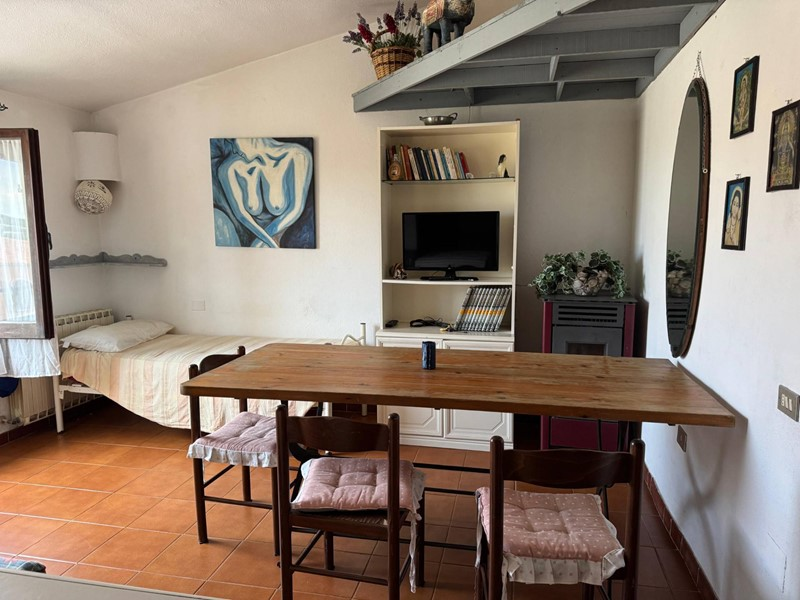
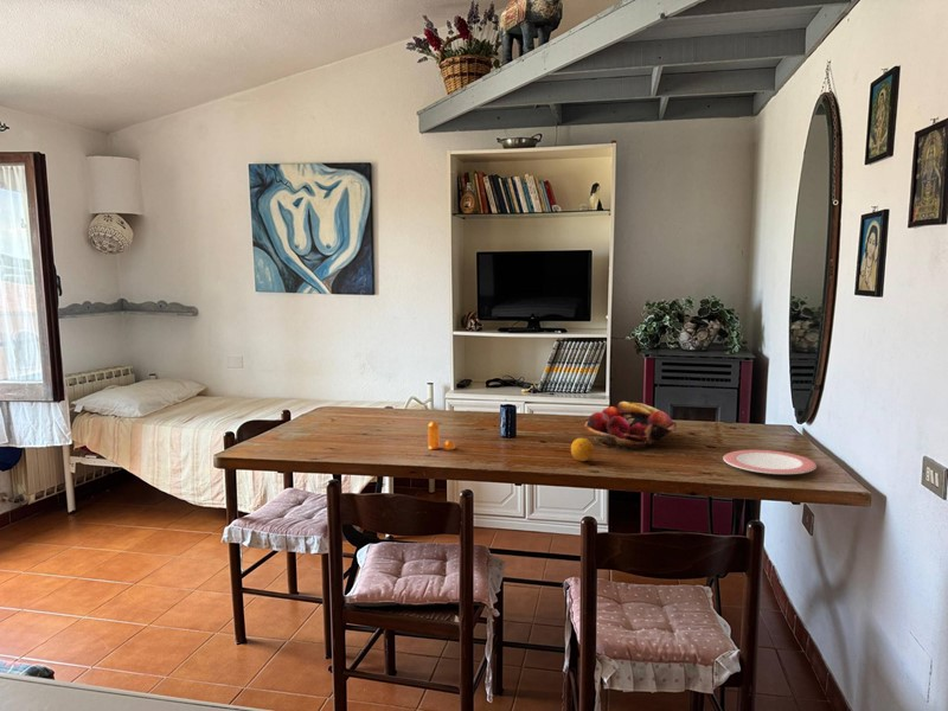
+ plate (768, 462)
+ fruit (582, 449)
+ pepper shaker (438, 435)
+ fruit basket (630, 423)
